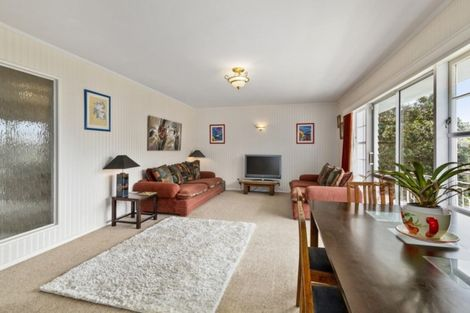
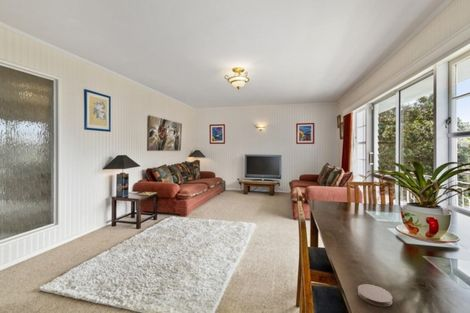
+ coaster (374, 294)
